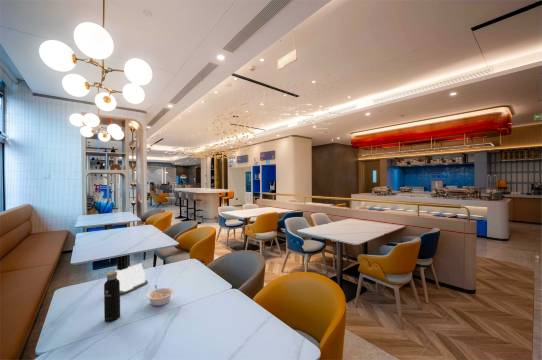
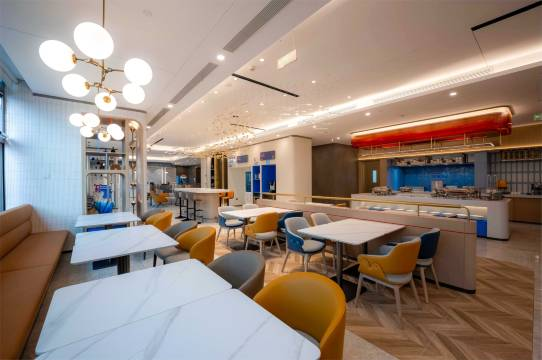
- water bottle (112, 293)
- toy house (129, 276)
- legume (159, 296)
